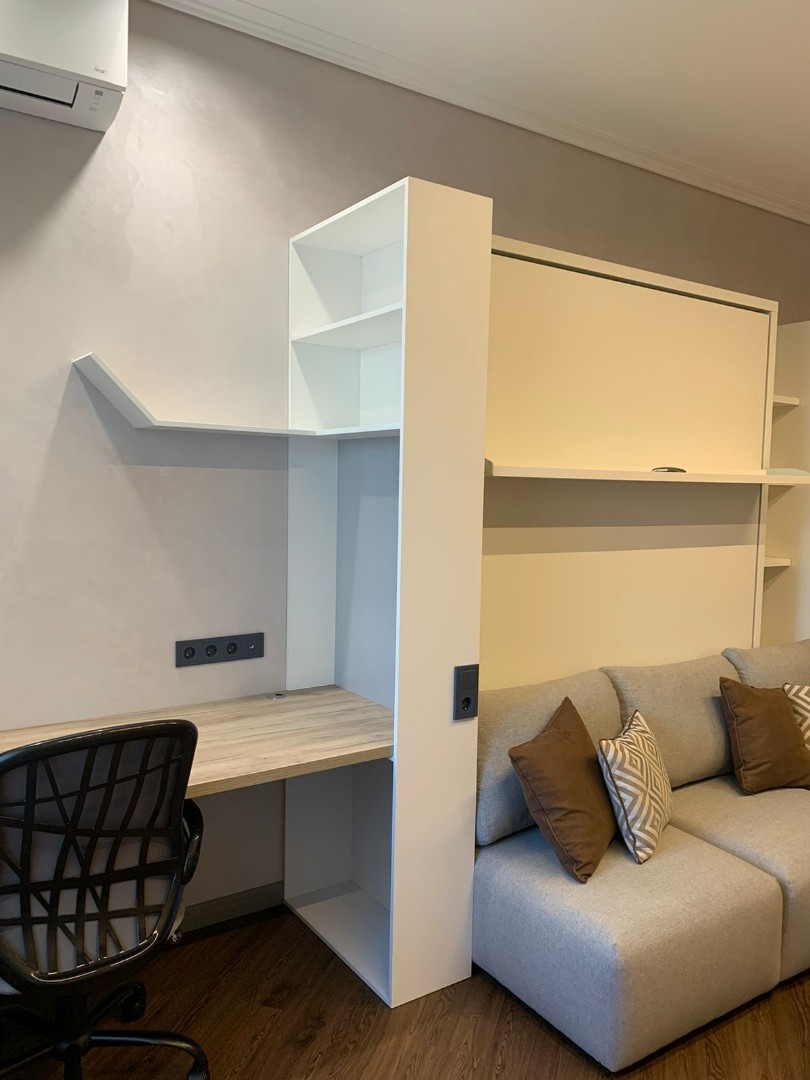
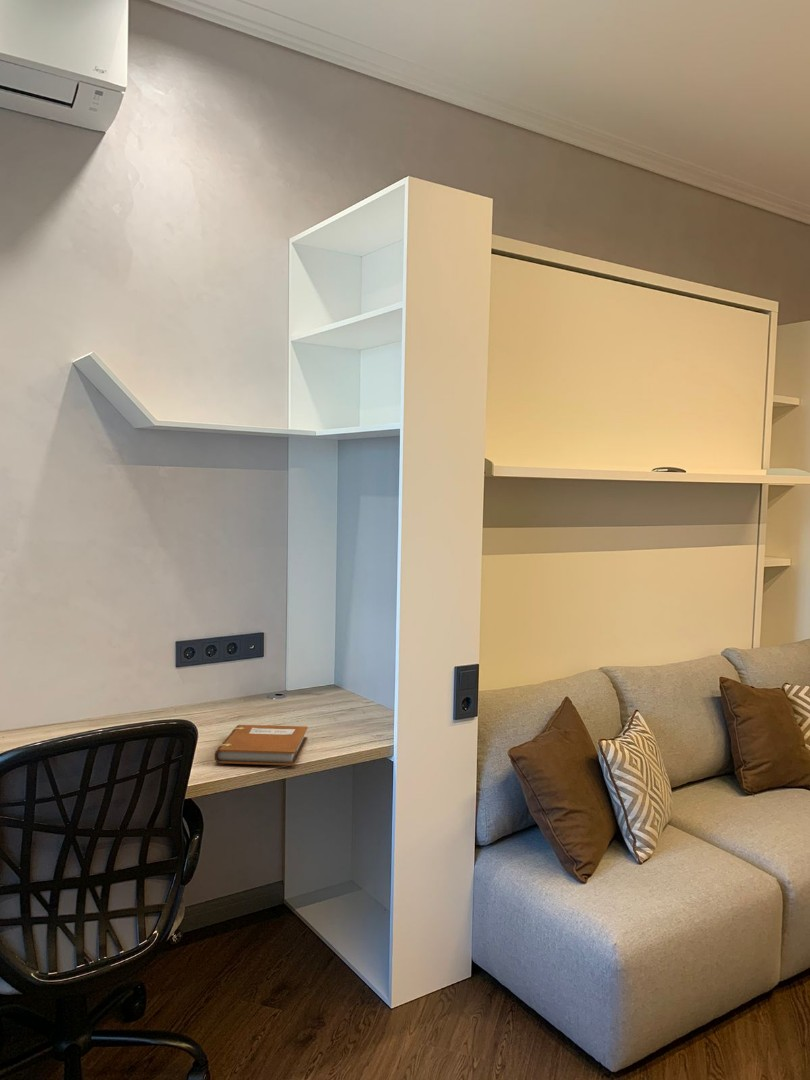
+ notebook (263, 743)
